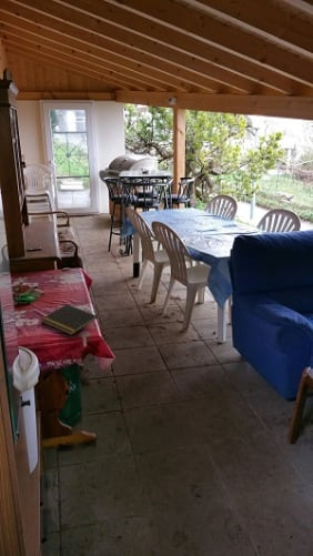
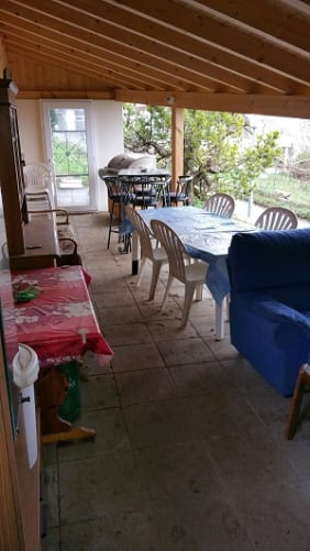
- notepad (69, 319)
